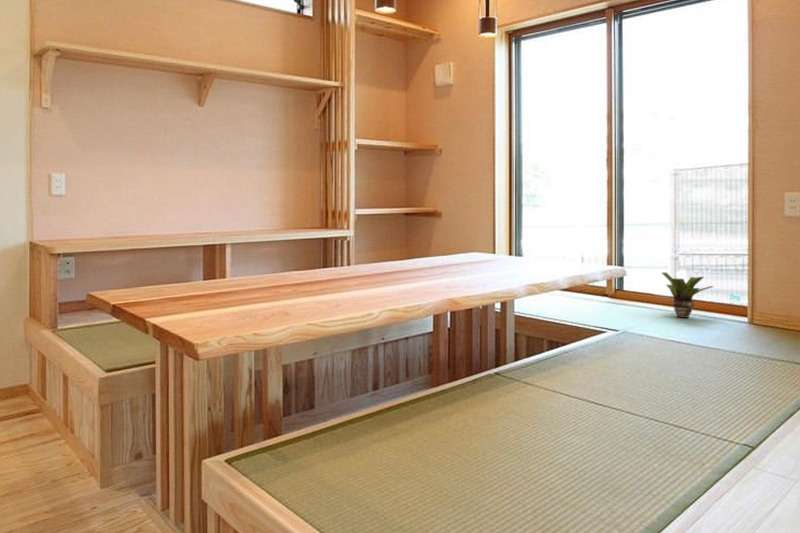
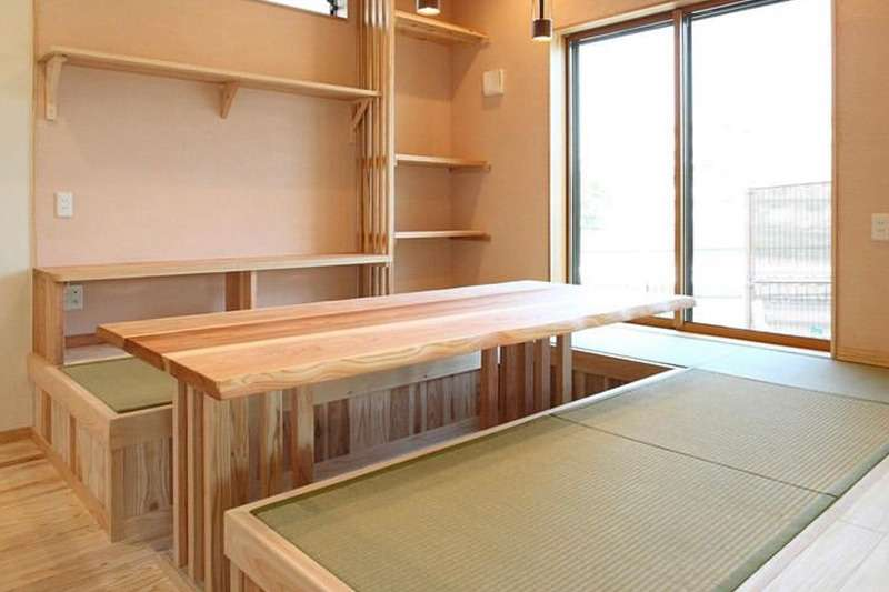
- potted plant (682, 295)
